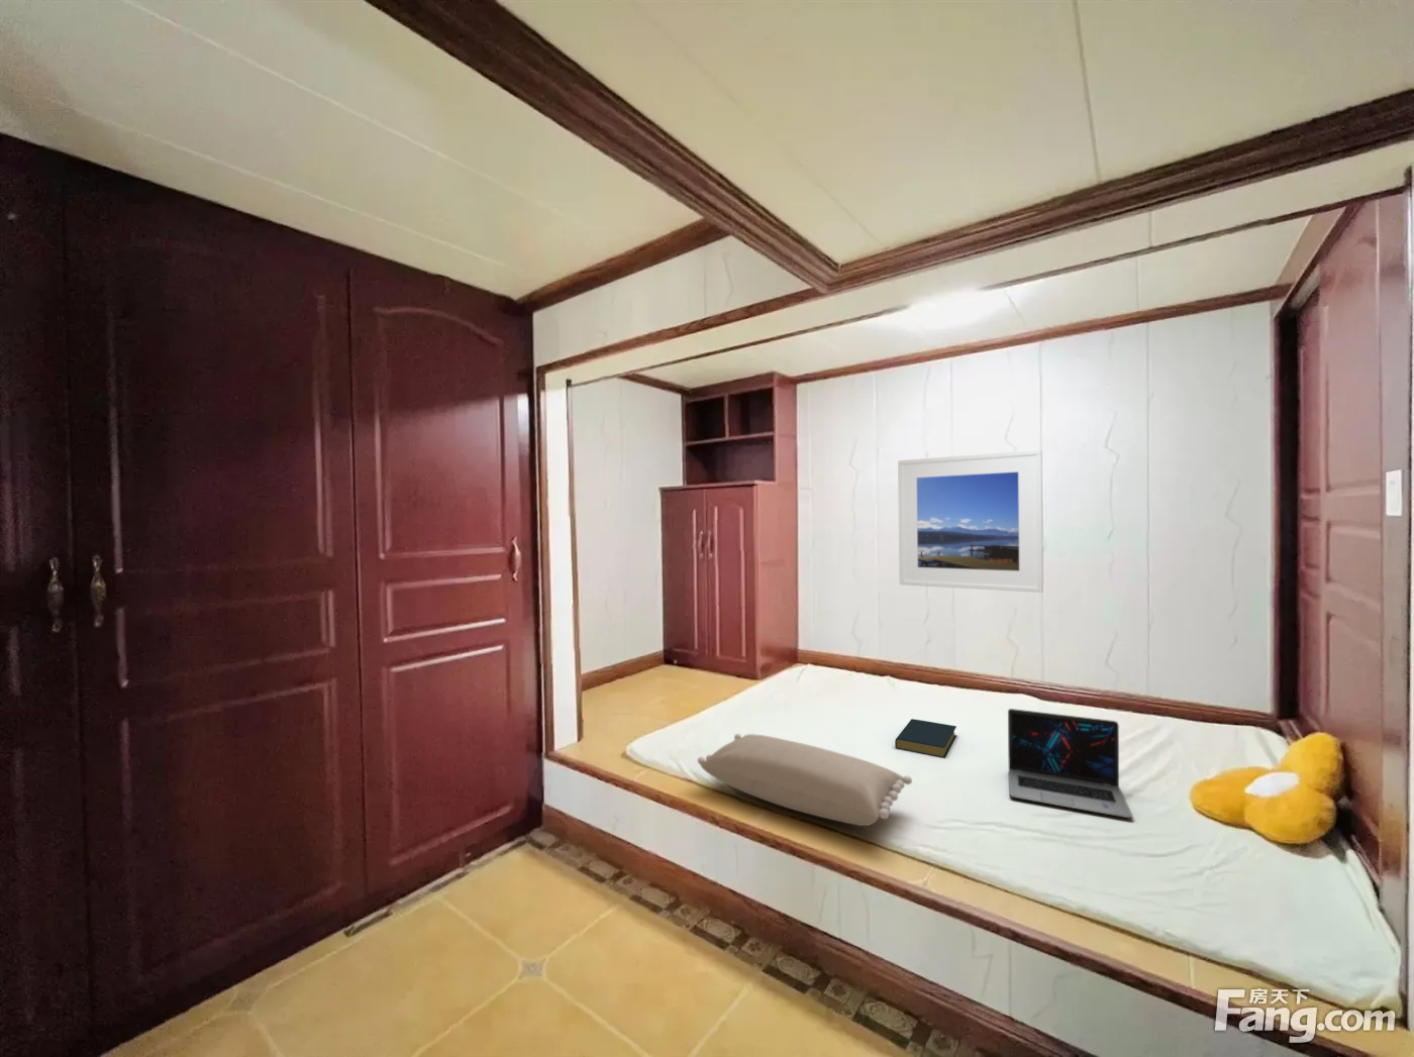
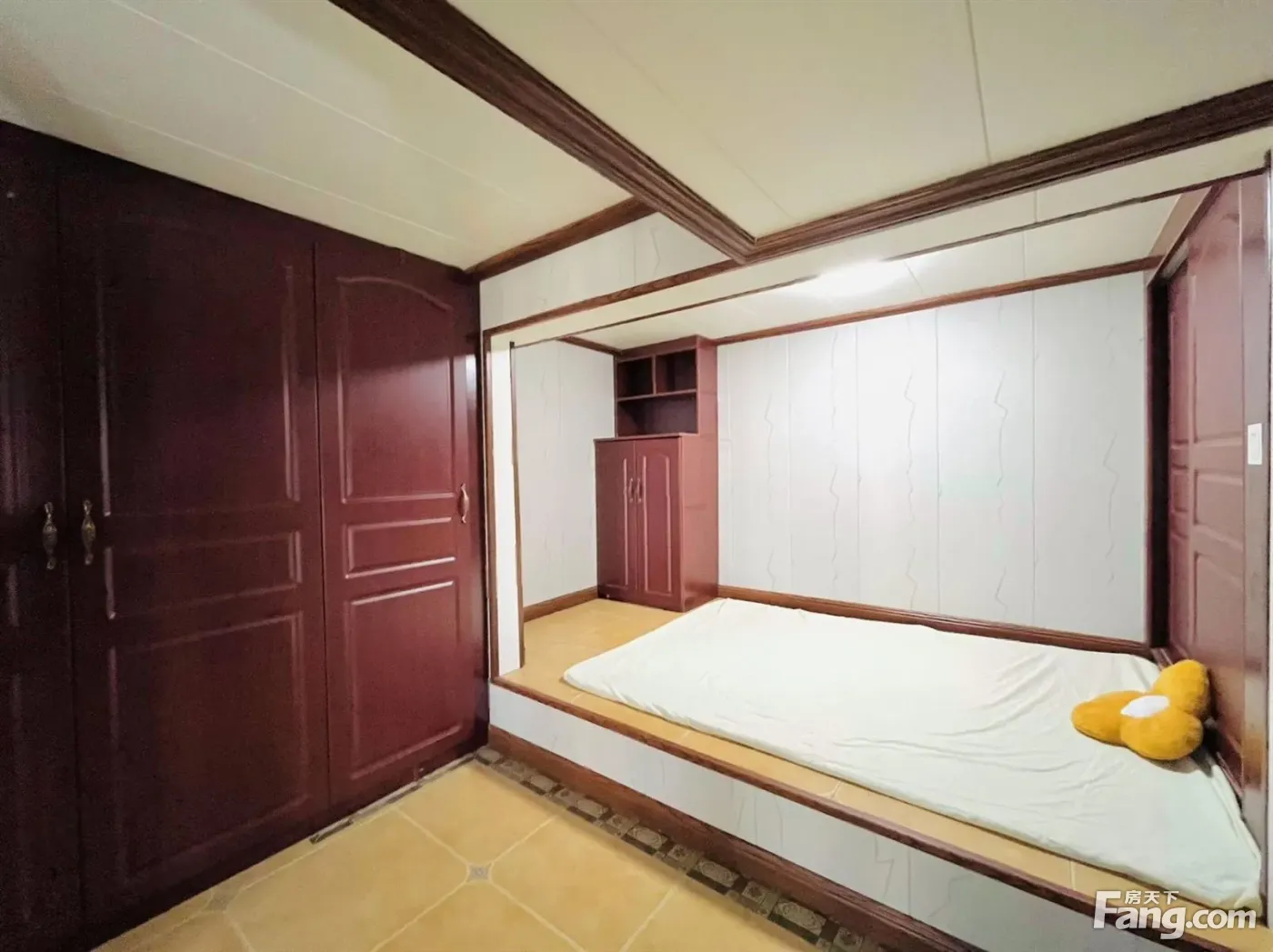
- laptop (1064, 761)
- hardback book (926, 737)
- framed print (965, 522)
- pillow (801, 773)
